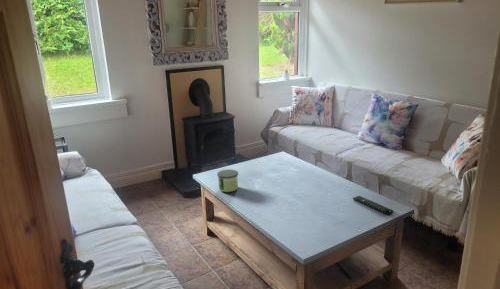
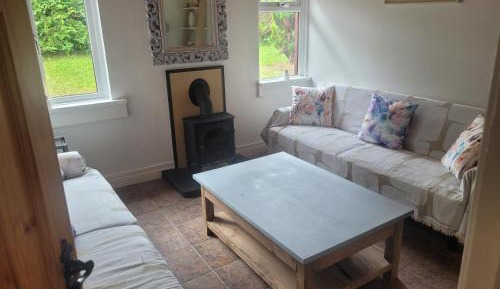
- candle (228, 180)
- remote control (372, 205)
